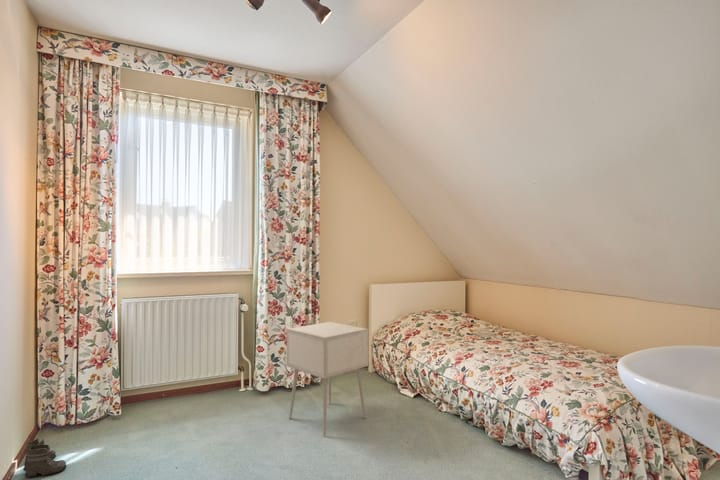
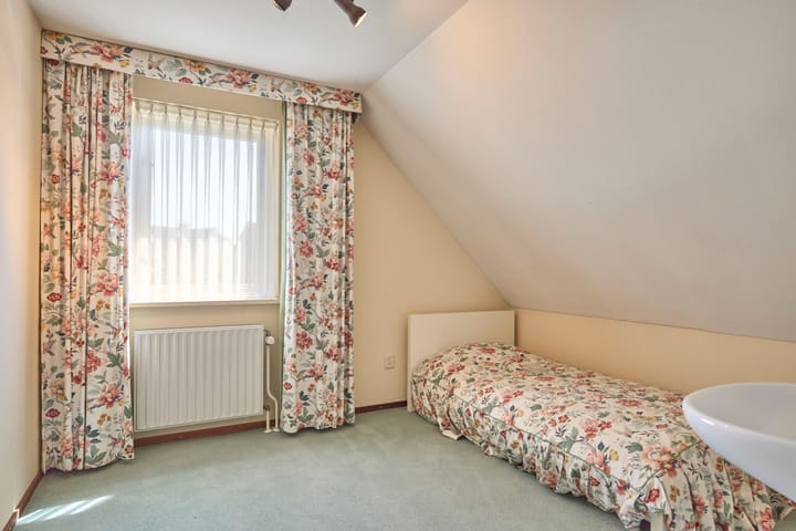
- boots (44, 455)
- nightstand (326, 373)
